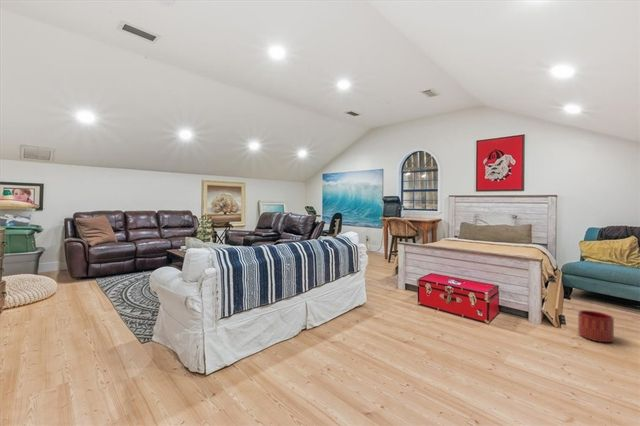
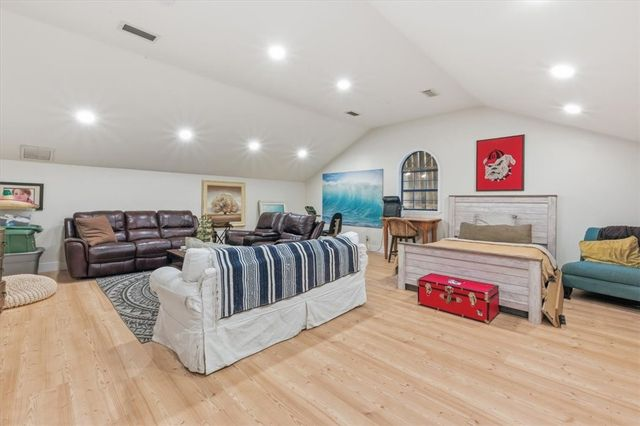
- planter (595, 325)
